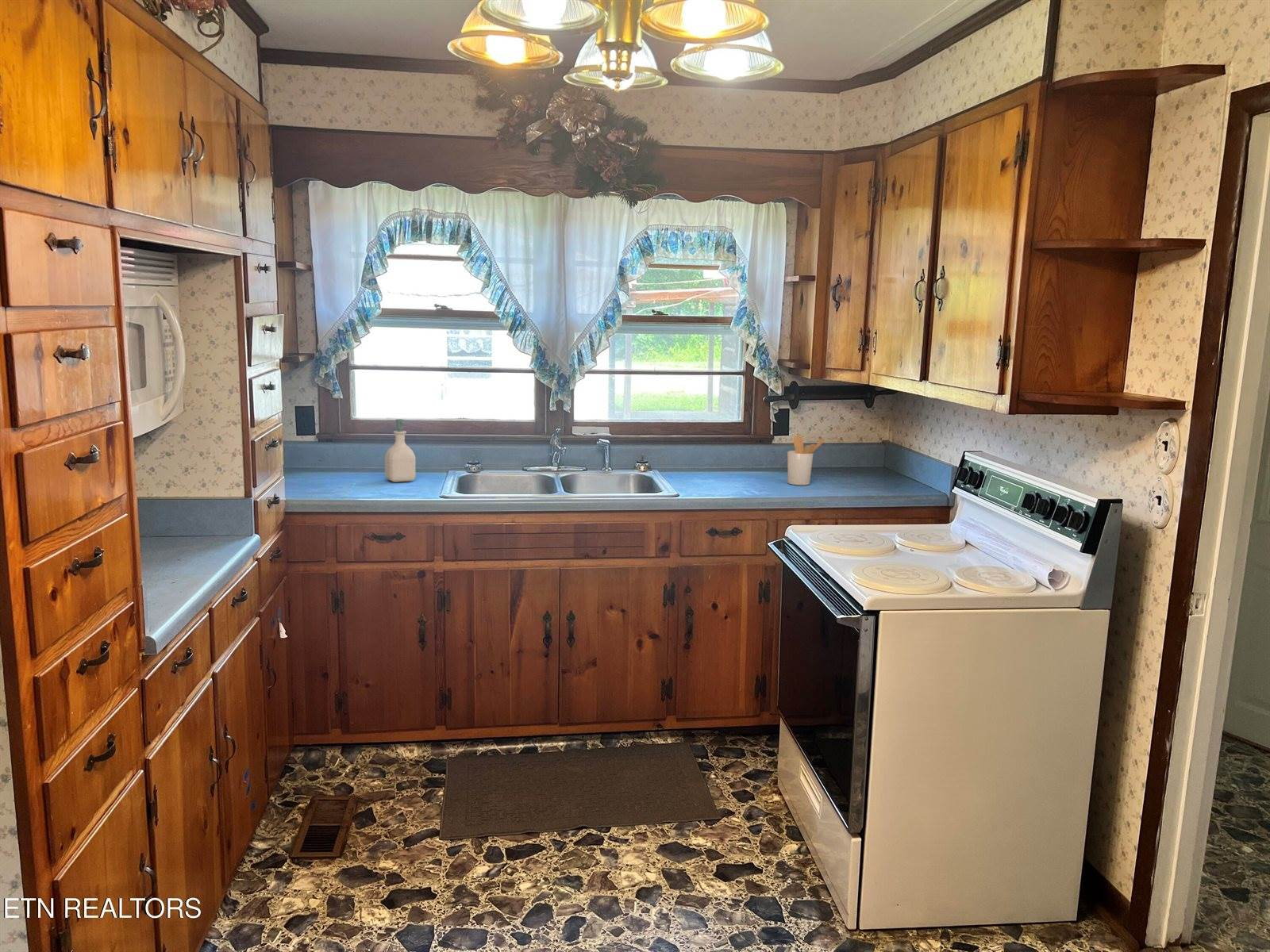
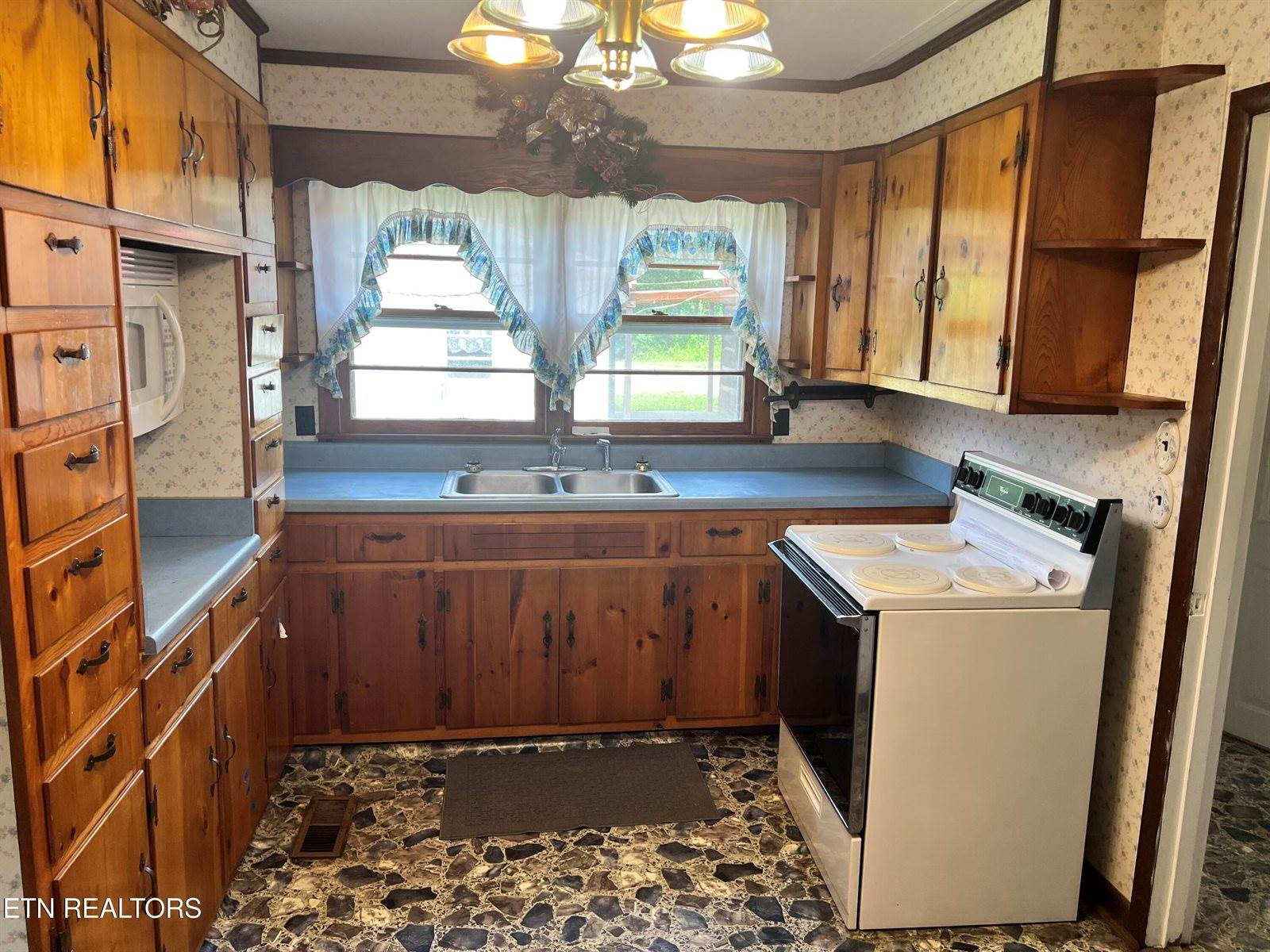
- utensil holder (806, 460)
- soap bottle (400, 450)
